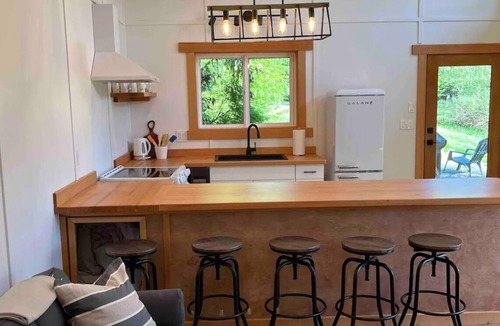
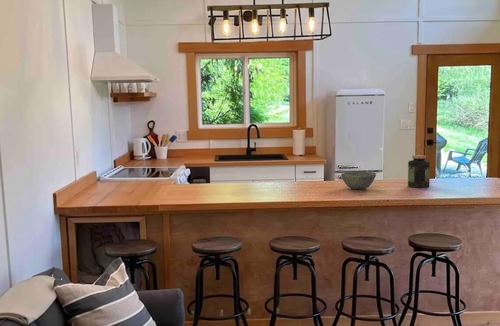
+ bowl (358, 180)
+ jar (418, 170)
